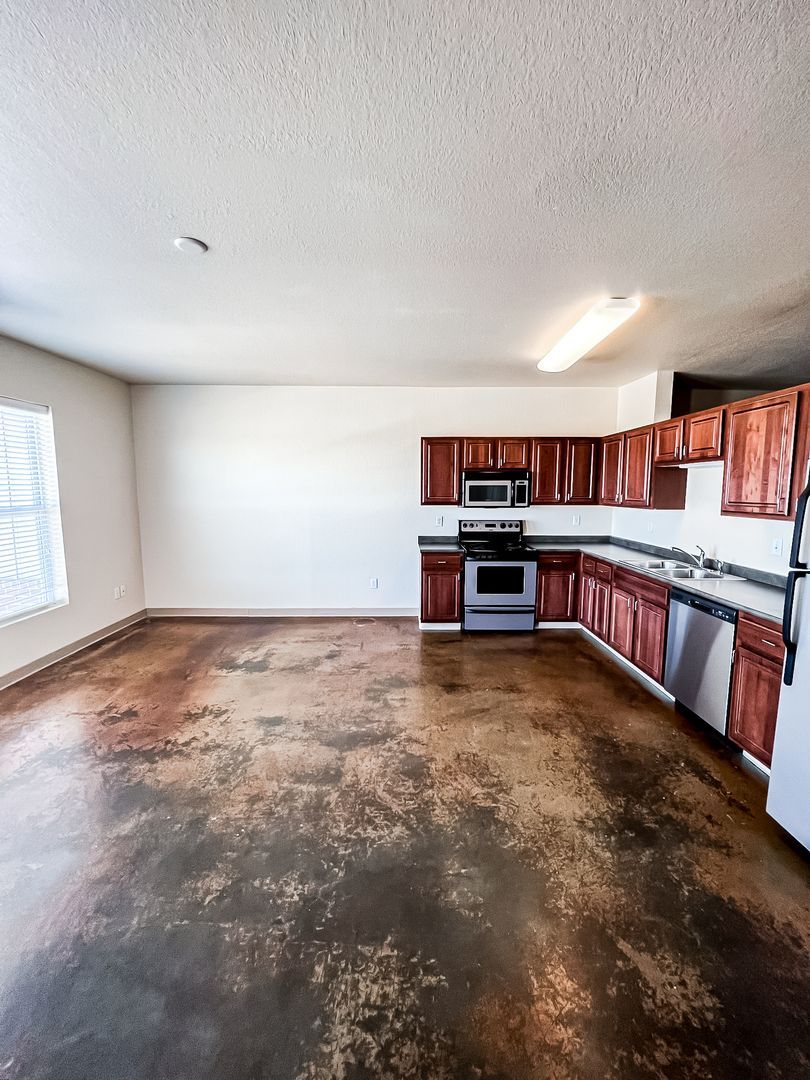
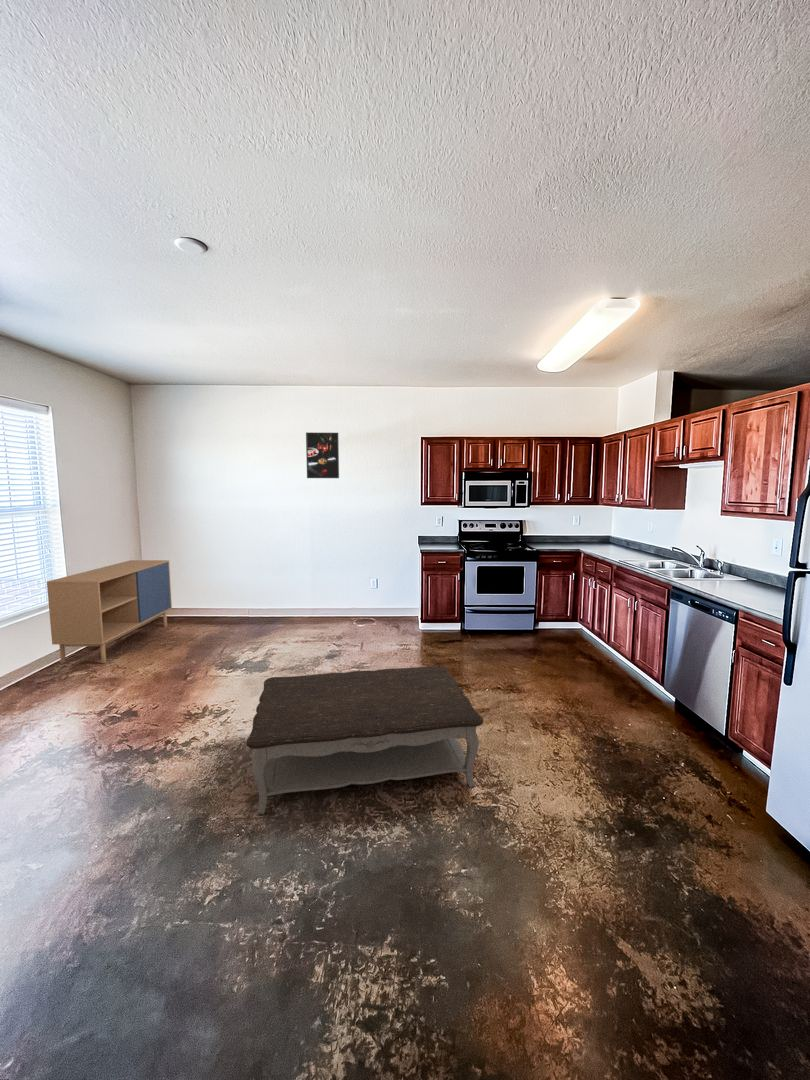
+ storage cabinet (118, 606)
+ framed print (322, 455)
+ coffee table (364, 728)
